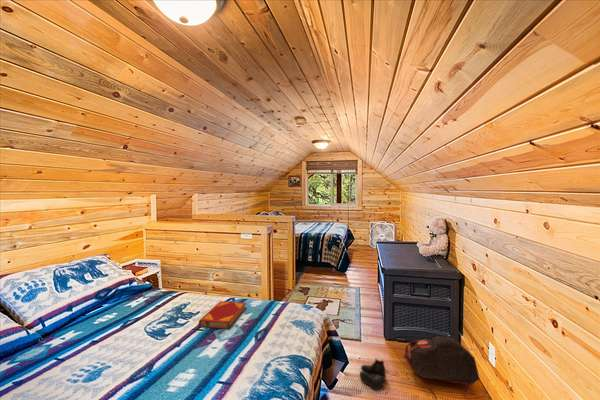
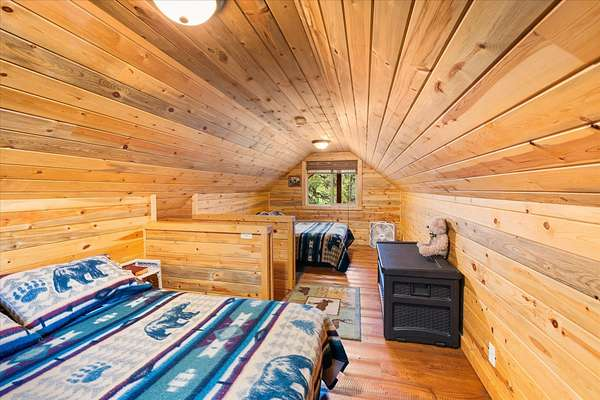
- hardback book (224, 313)
- boots (373, 372)
- backpack (438, 357)
